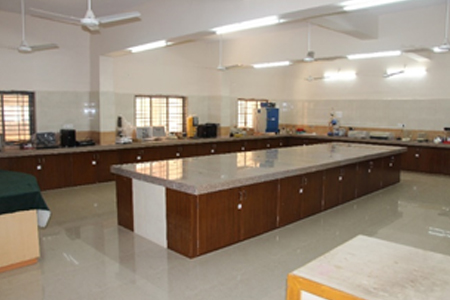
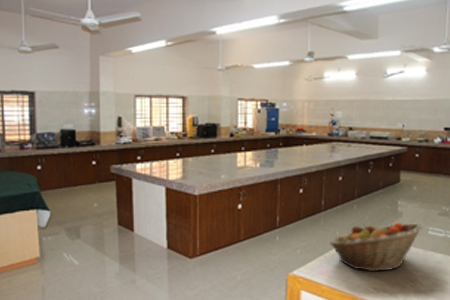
+ fruit basket (375, 241)
